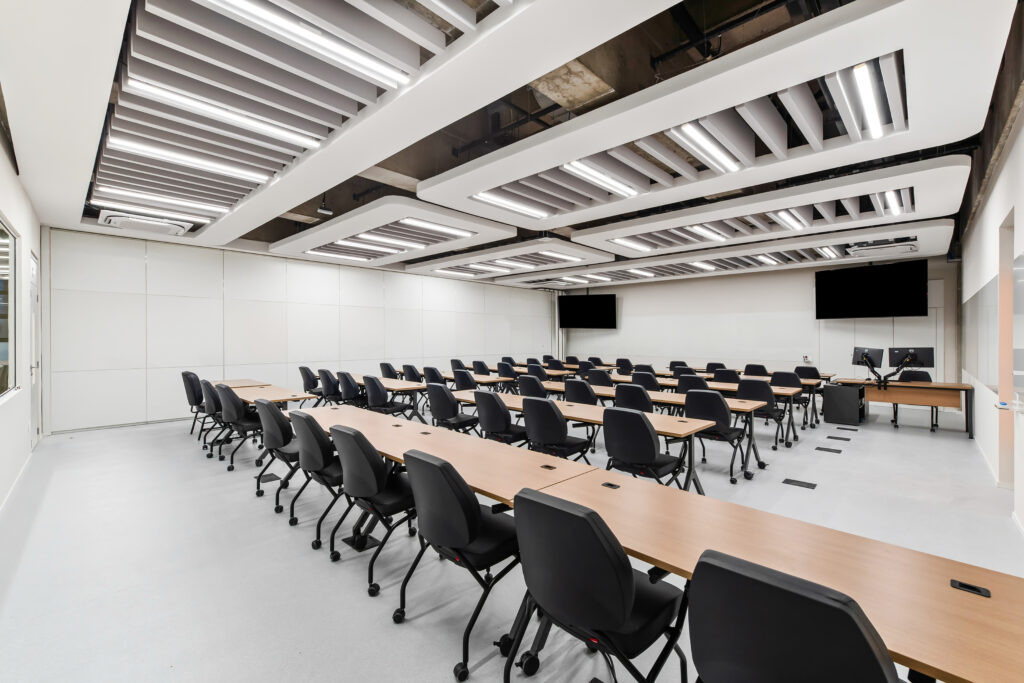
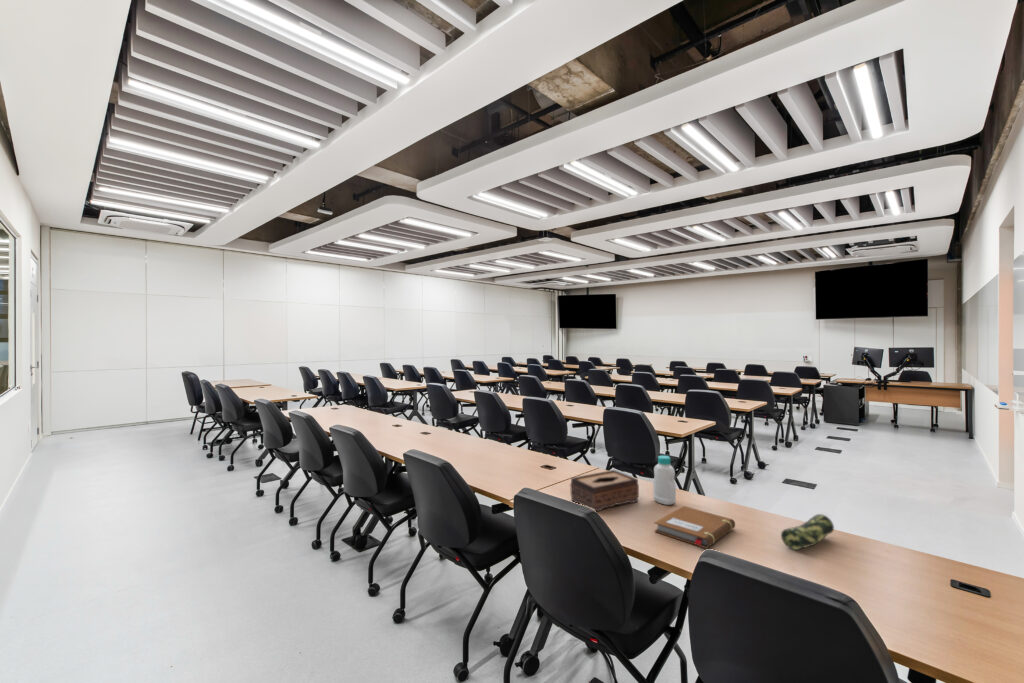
+ bottle (664, 479)
+ pencil case (807, 532)
+ notebook (694, 525)
+ tissue box (604, 489)
